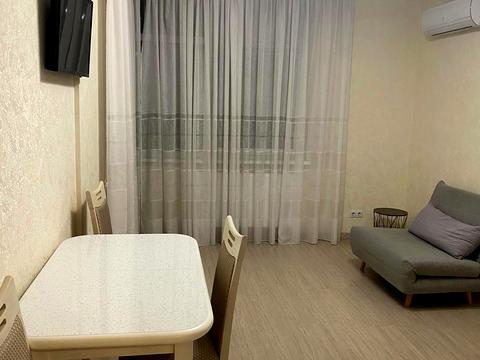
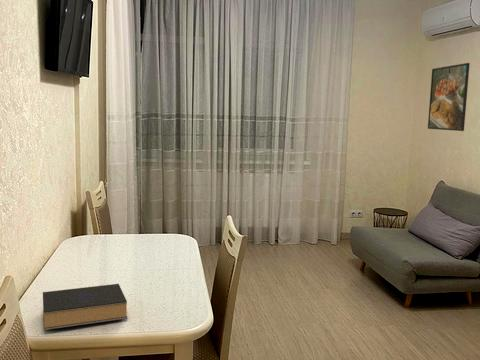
+ book (84, 306)
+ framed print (447, 98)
